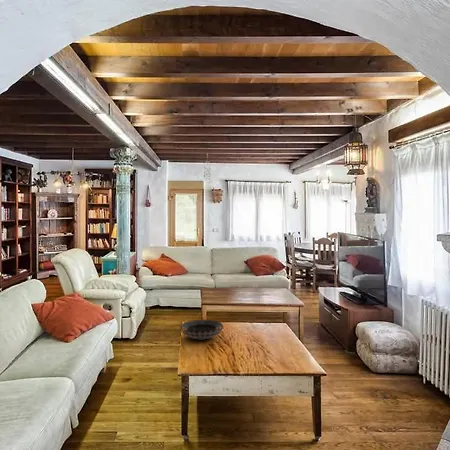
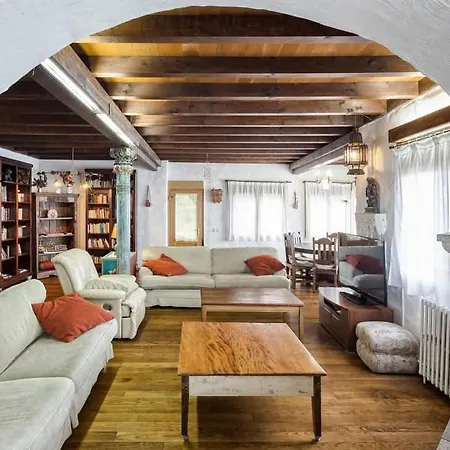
- decorative bowl (202, 331)
